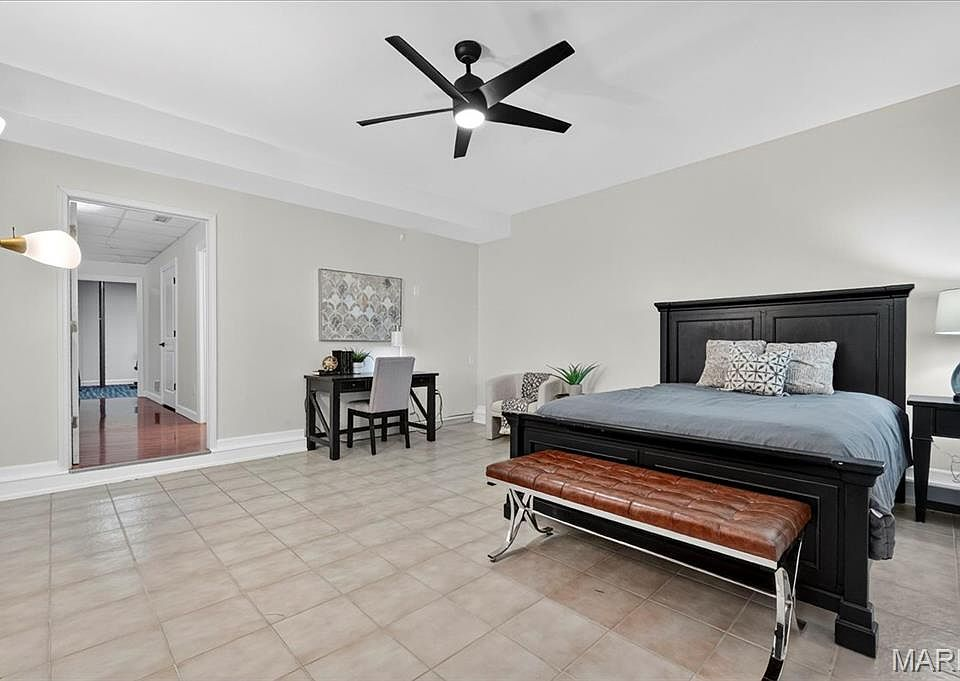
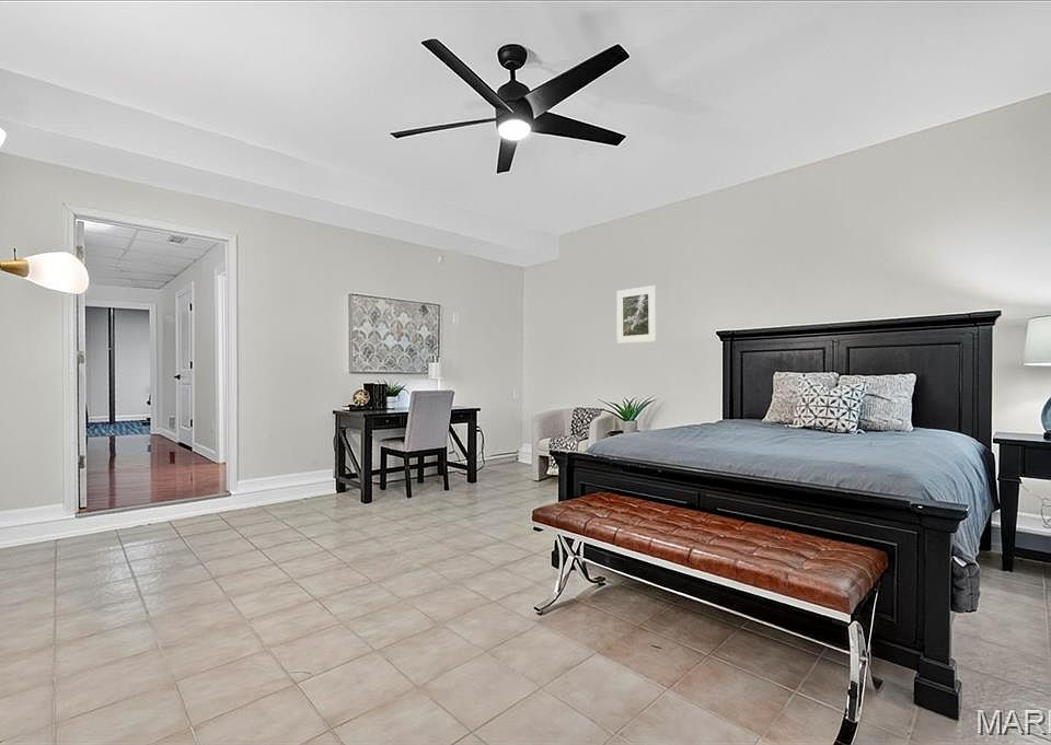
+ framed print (635, 315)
